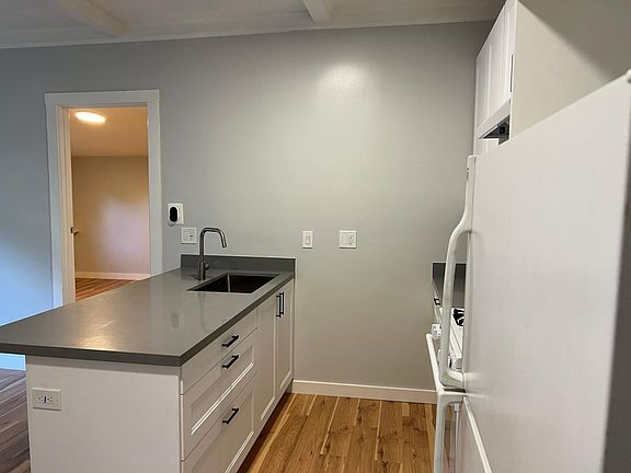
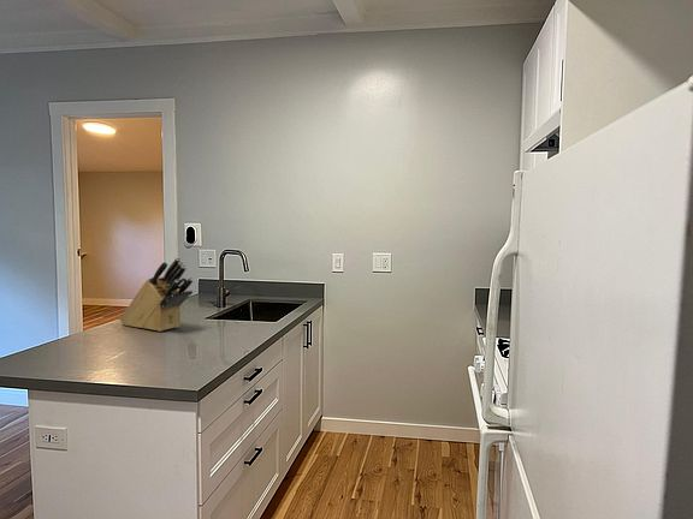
+ knife block (156, 292)
